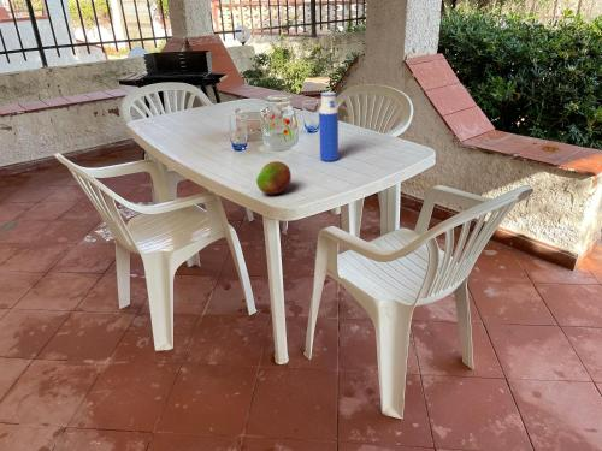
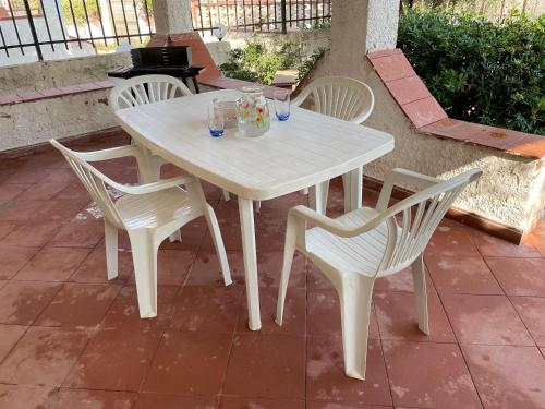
- water bottle (329, 126)
- fruit (273, 178)
